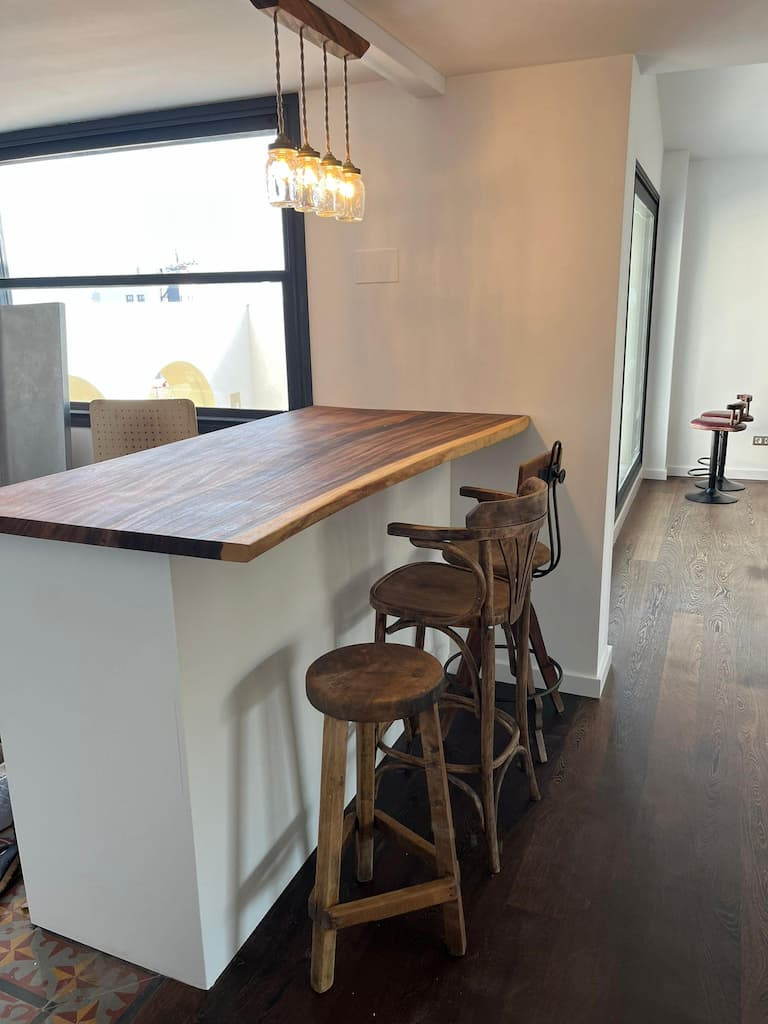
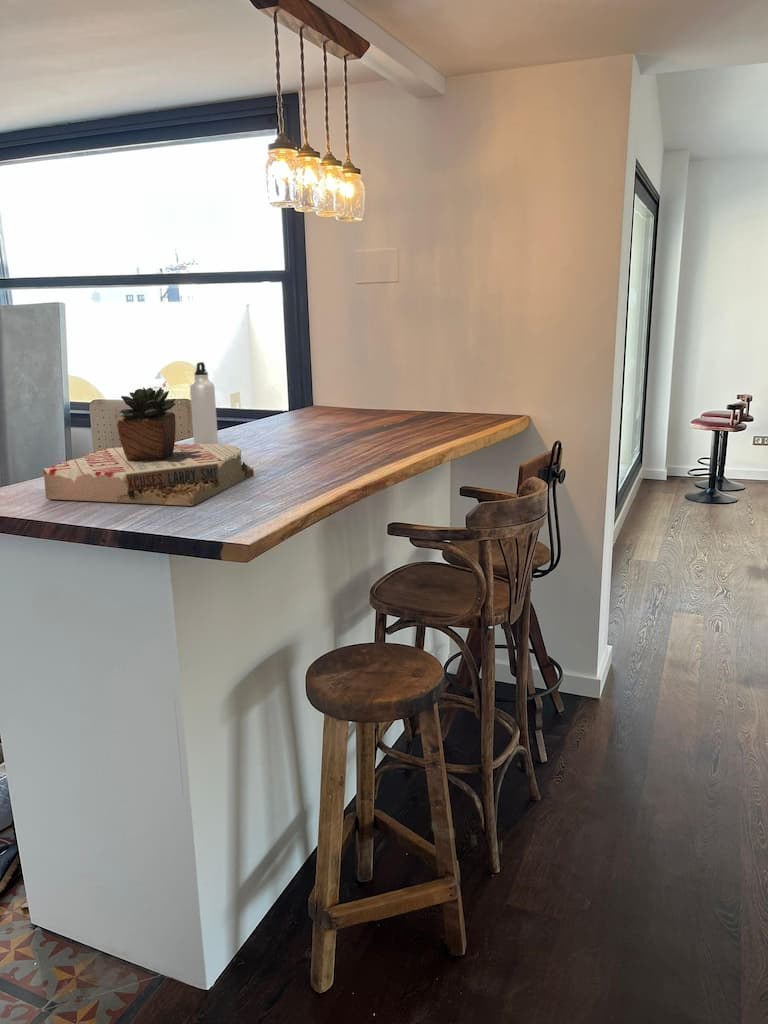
+ succulent plant (152, 437)
+ water bottle (203, 405)
